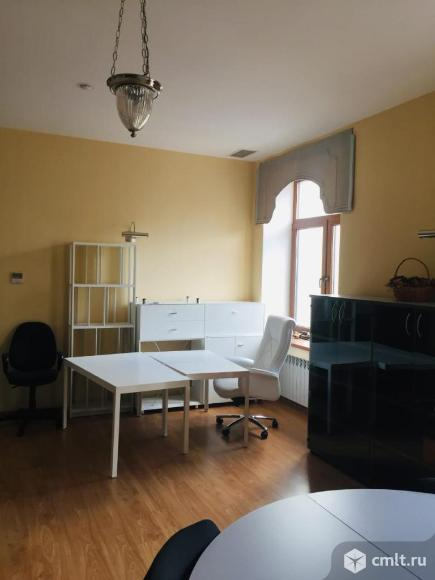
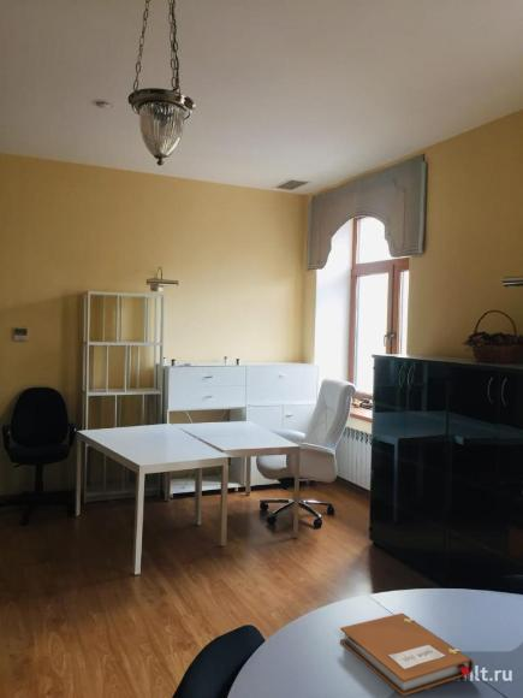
+ notebook (405, 650)
